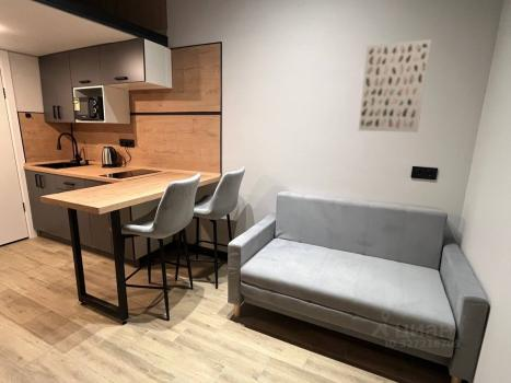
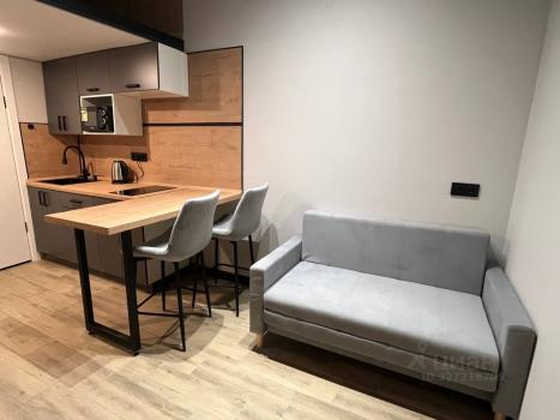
- wall art (392, 88)
